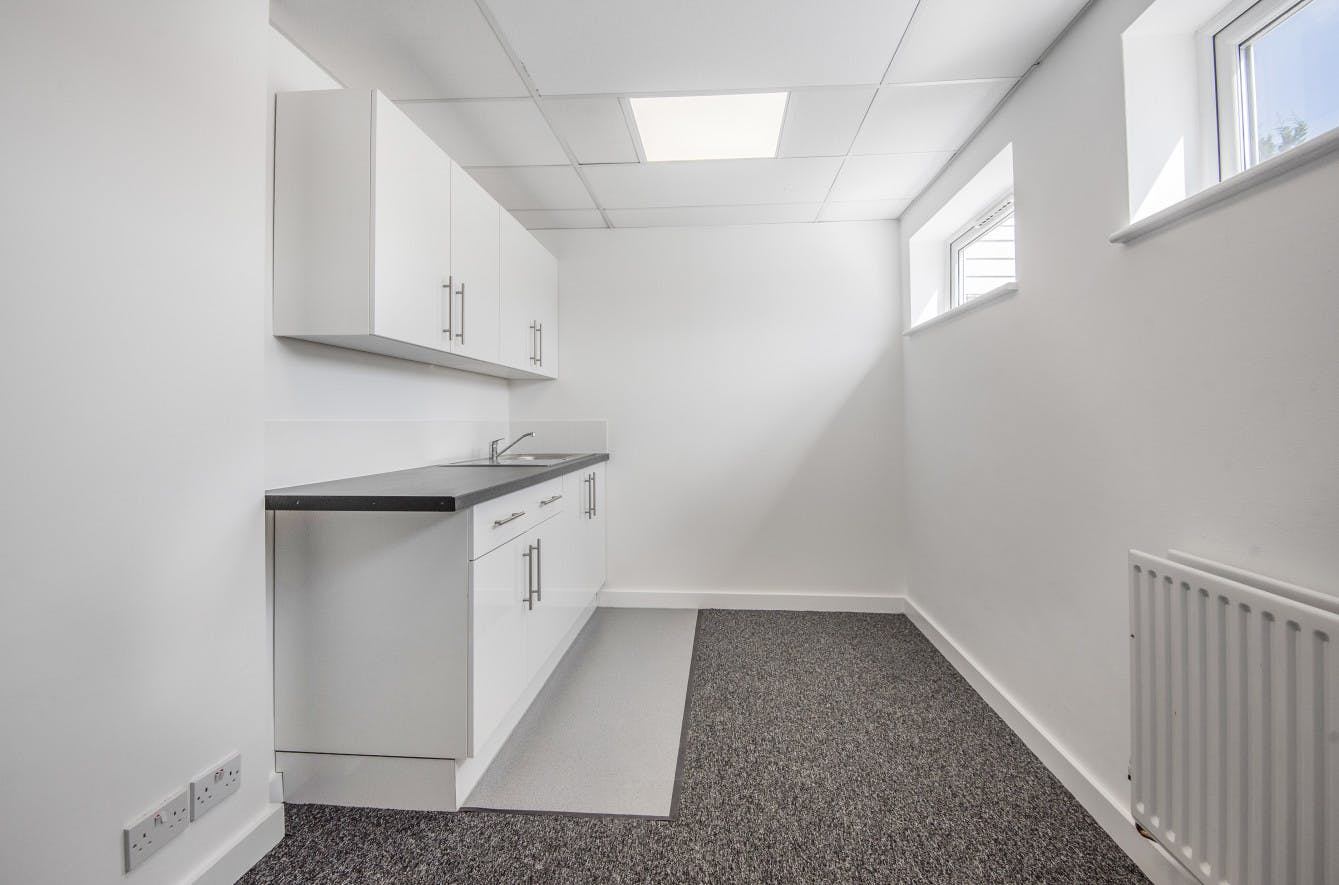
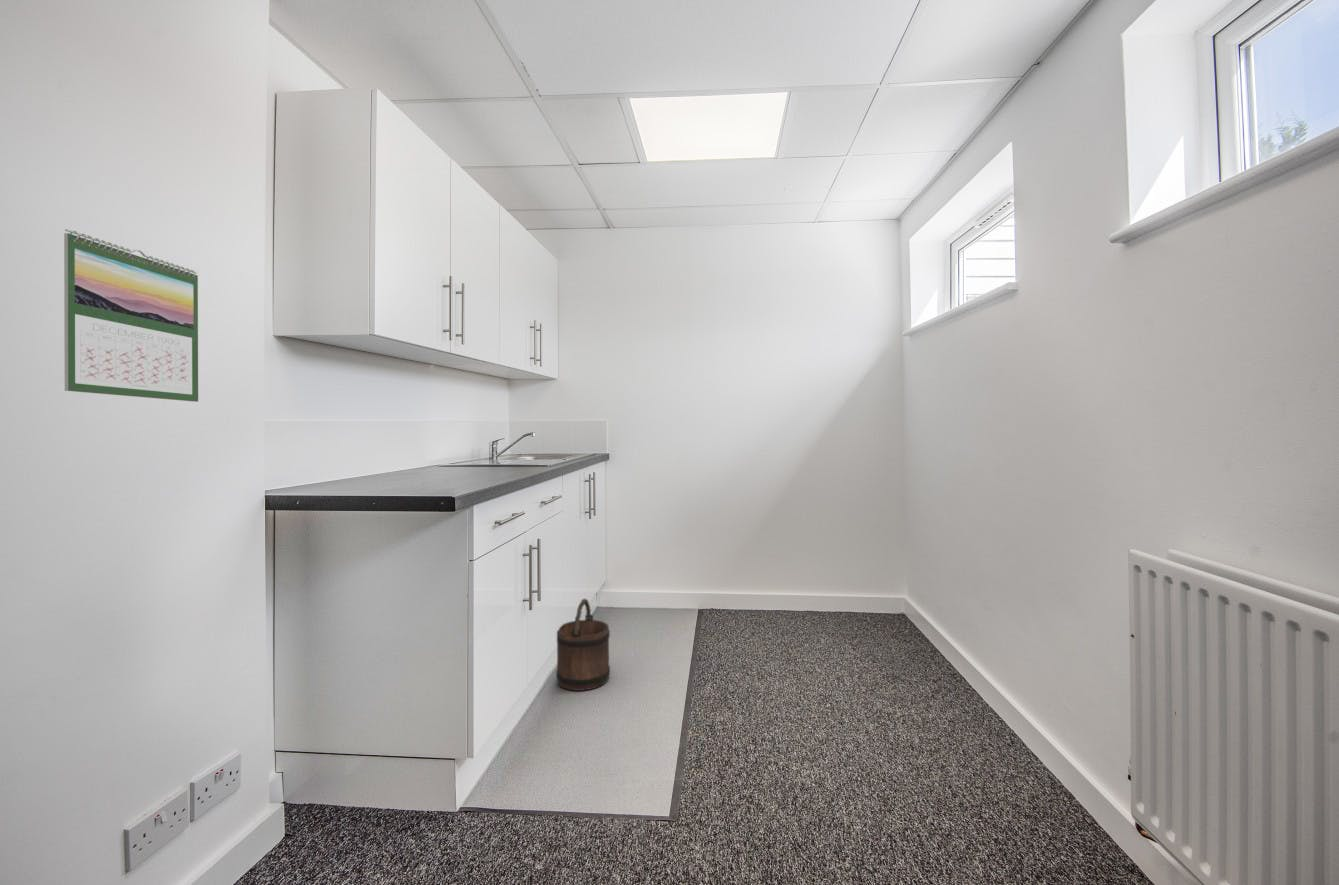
+ bucket (583, 639)
+ calendar (138, 323)
